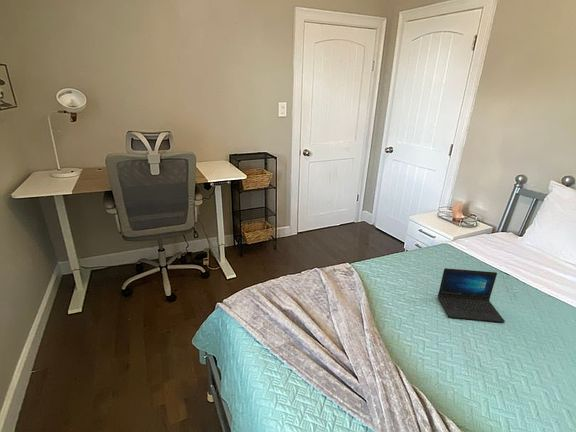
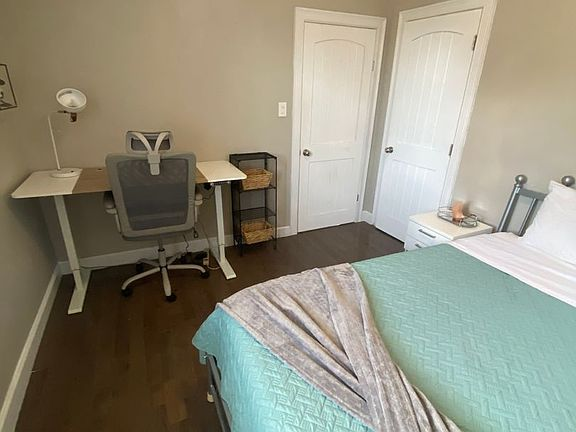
- laptop (473, 294)
